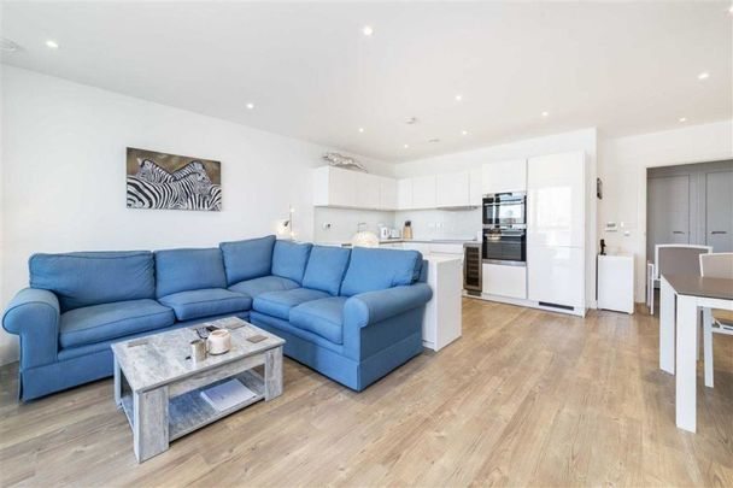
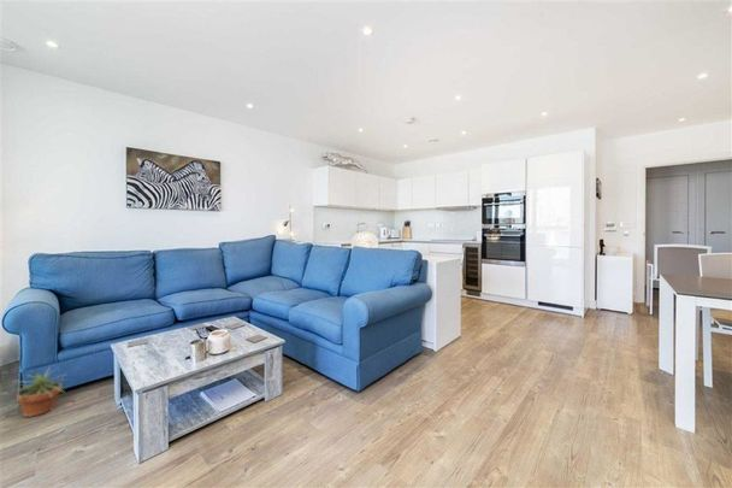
+ potted plant (41, 390)
